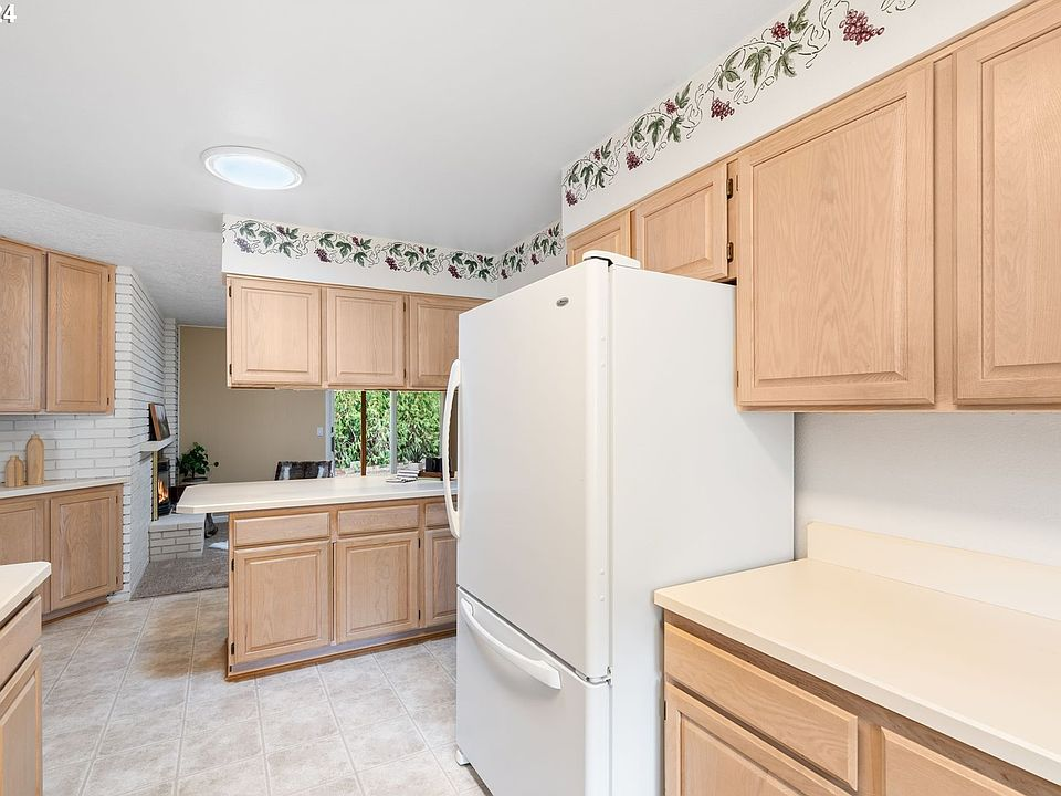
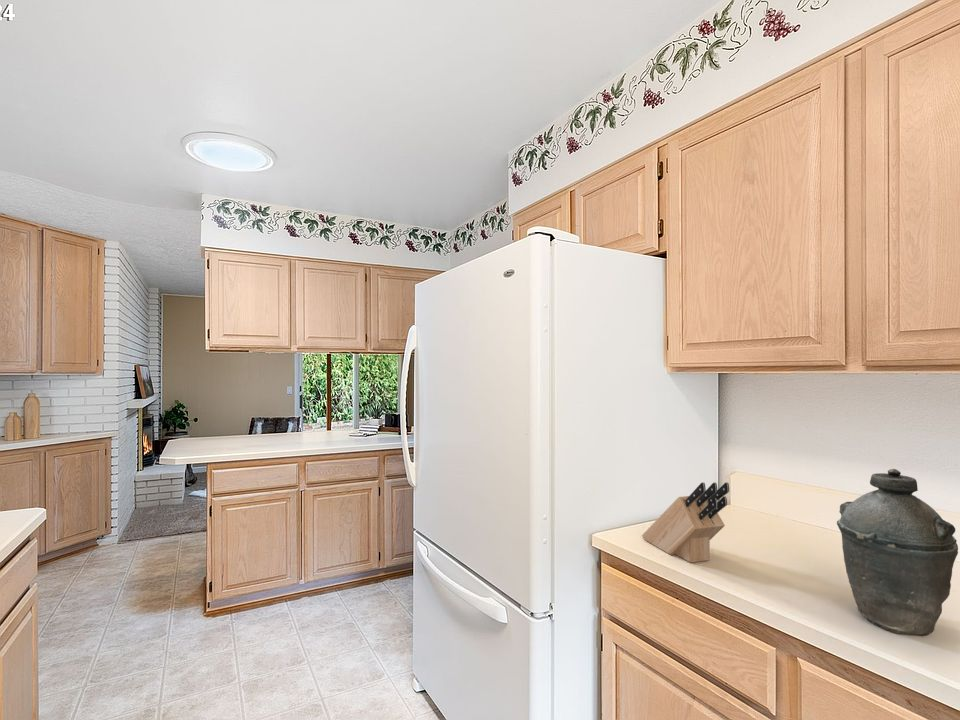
+ kettle (895, 544)
+ knife block (685, 513)
